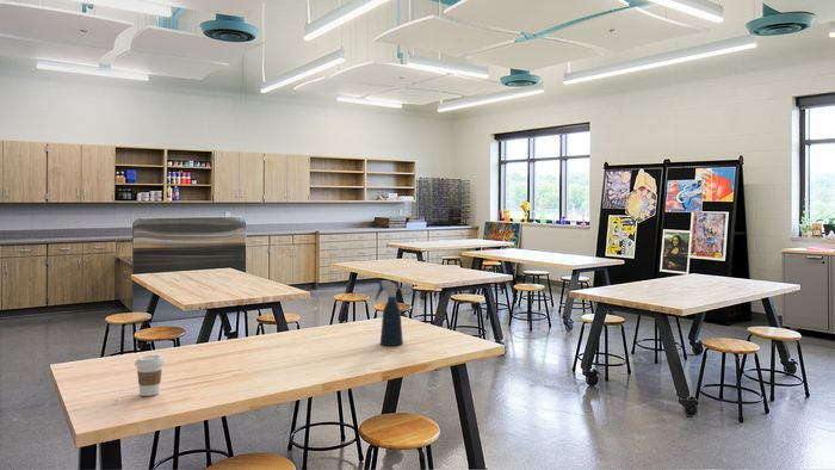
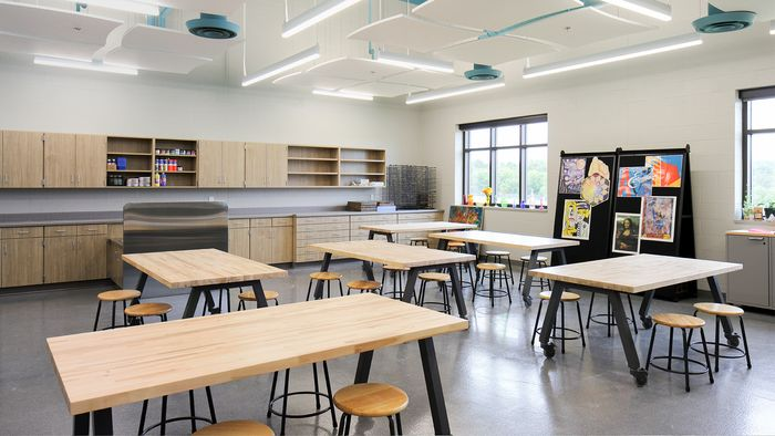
- spray bottle (390, 311)
- coffee cup (149, 375)
